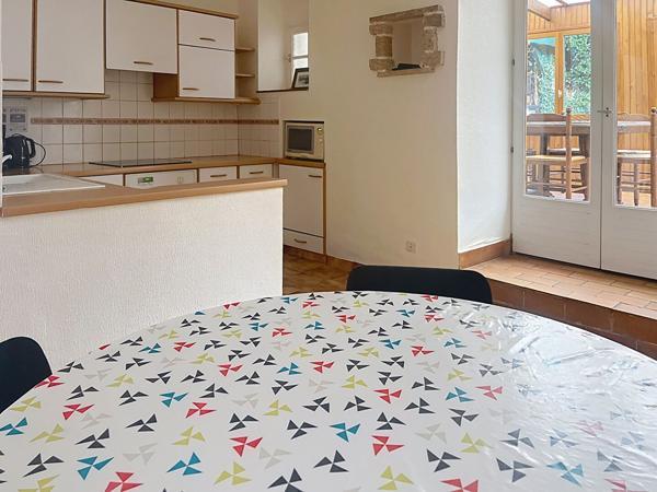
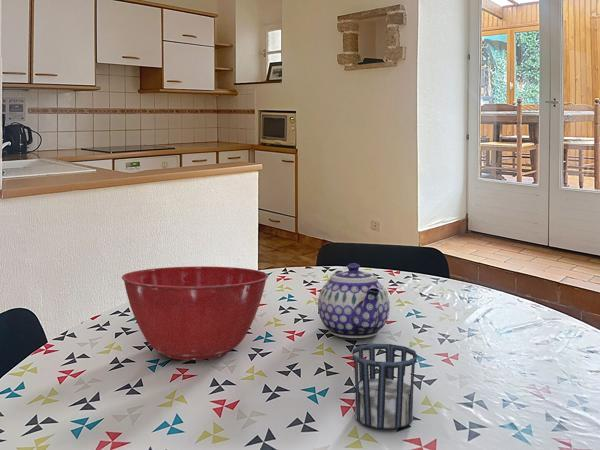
+ mixing bowl (197, 312)
+ cup (383, 384)
+ teapot (353, 297)
